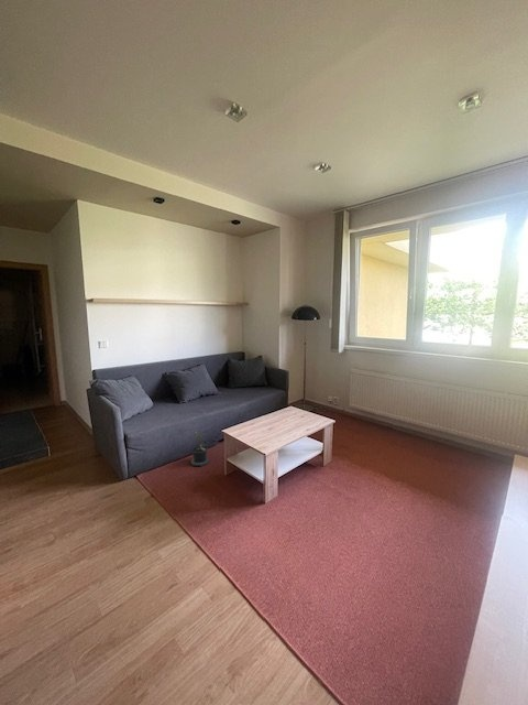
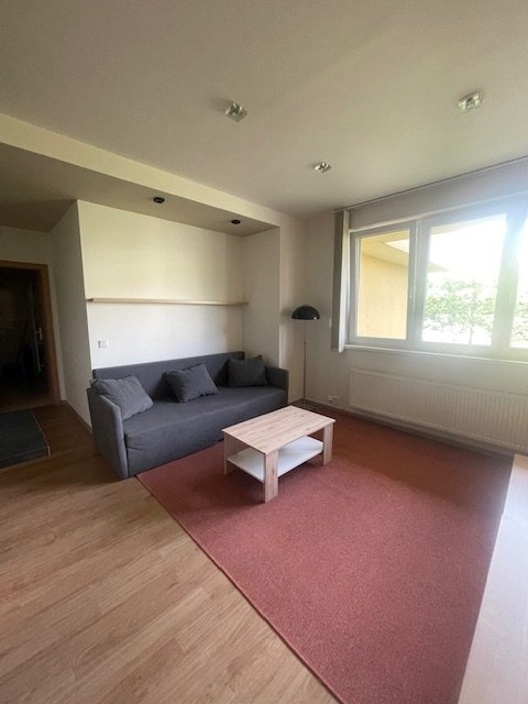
- potted plant (198, 446)
